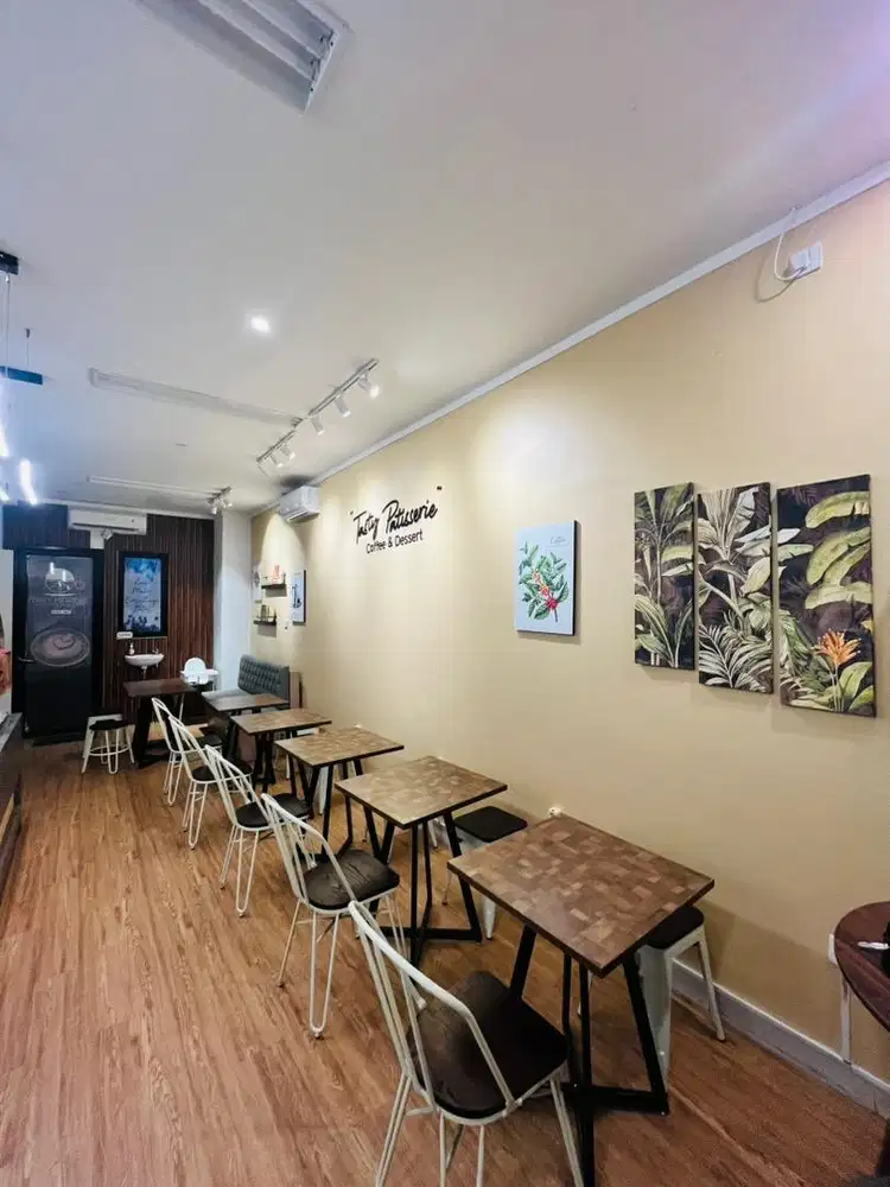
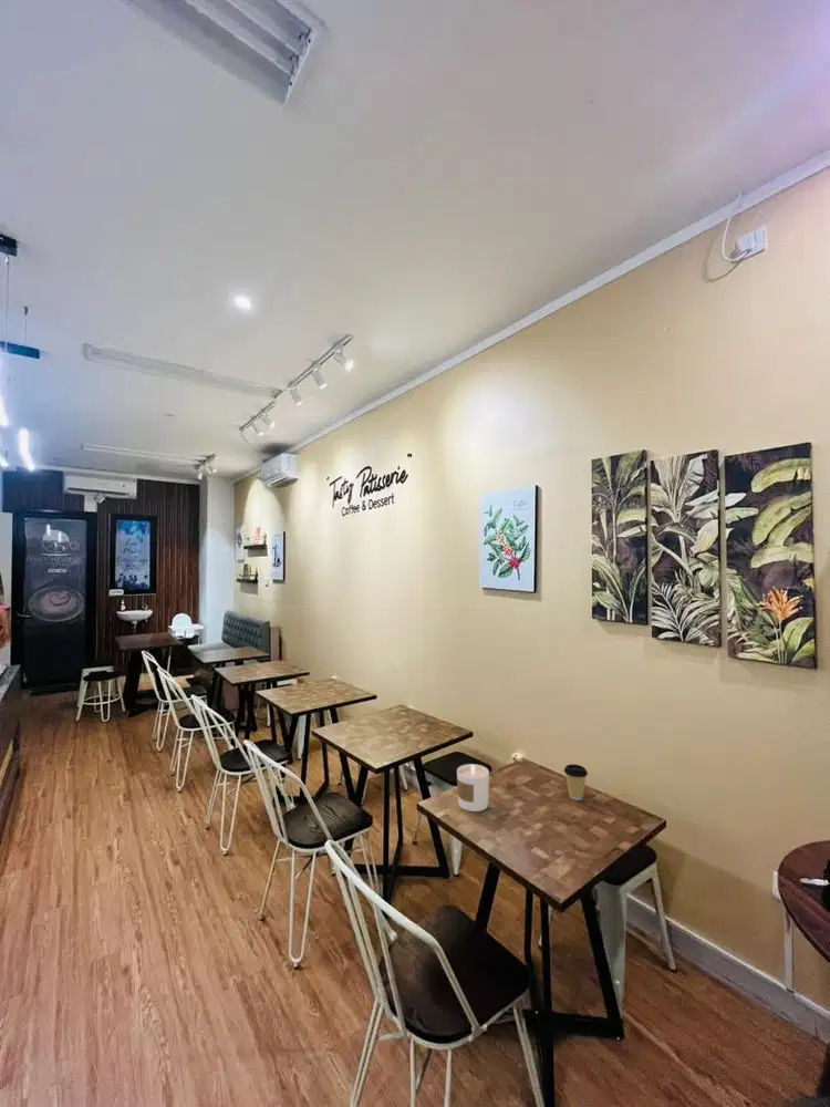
+ coffee cup (575, 782)
+ candle (473, 784)
